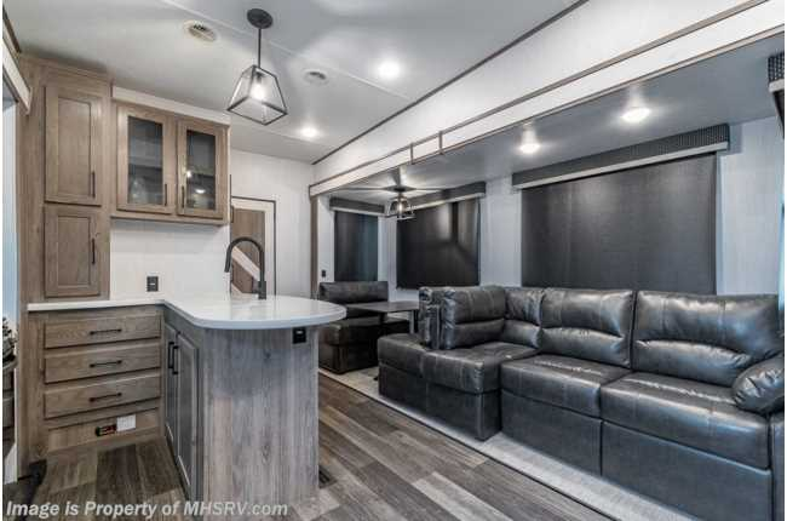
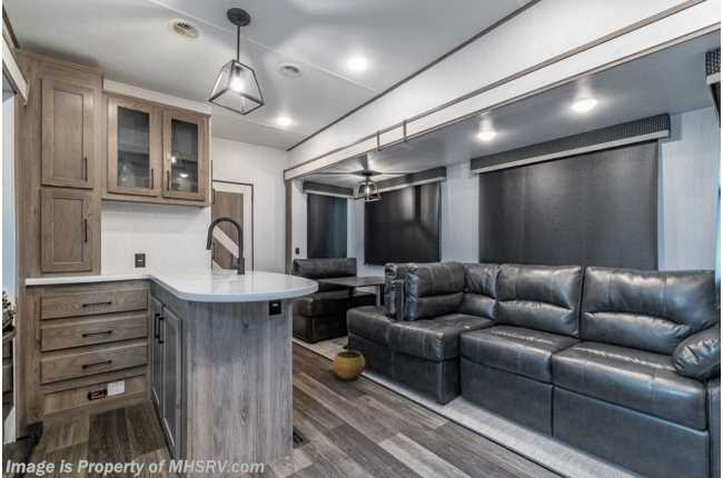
+ clay pot (345, 362)
